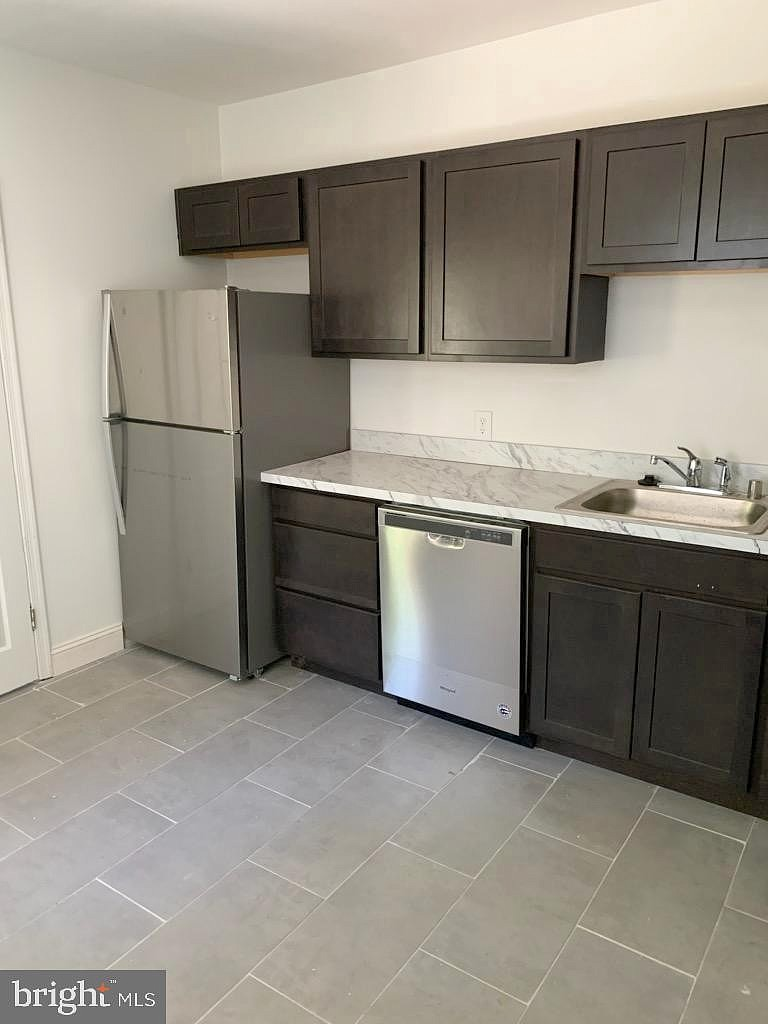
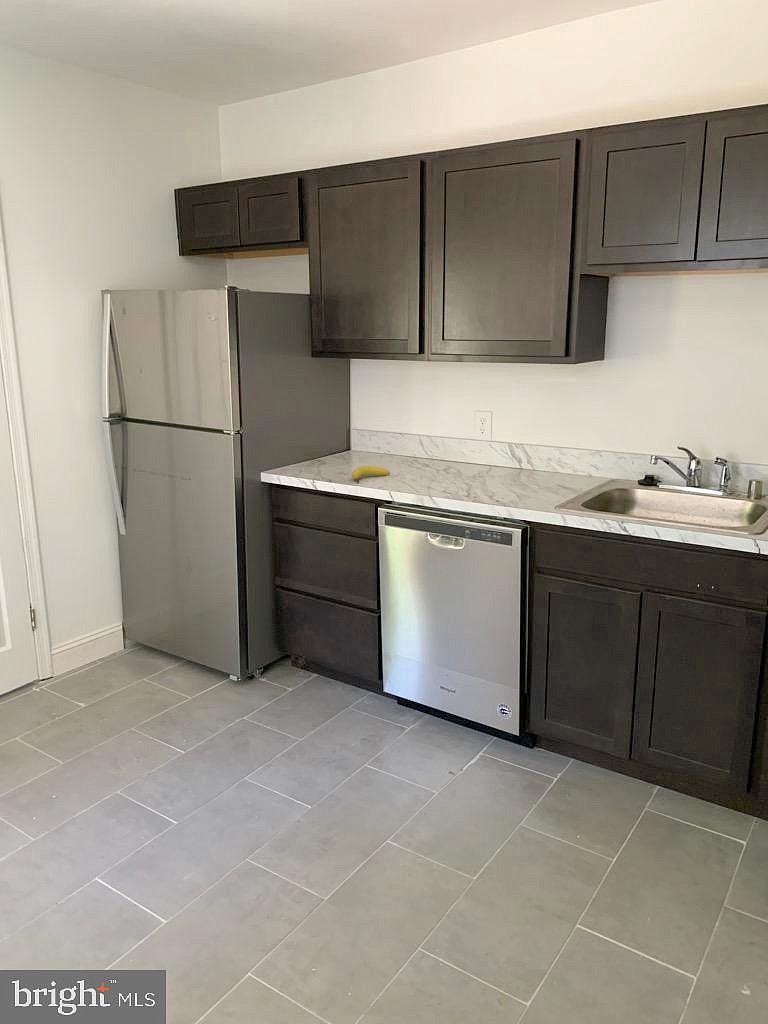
+ fruit (368, 472)
